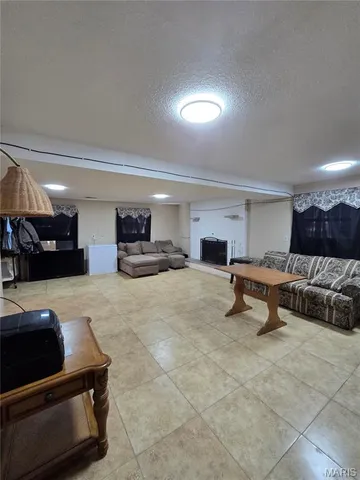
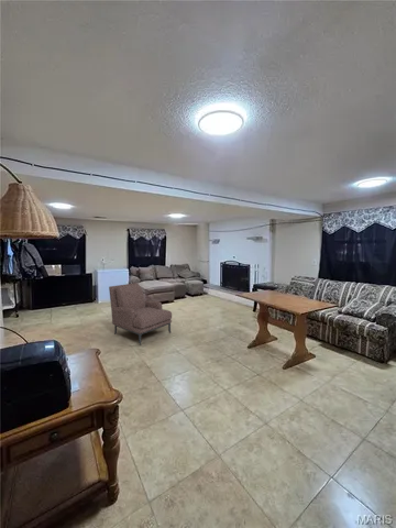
+ armchair (140, 309)
